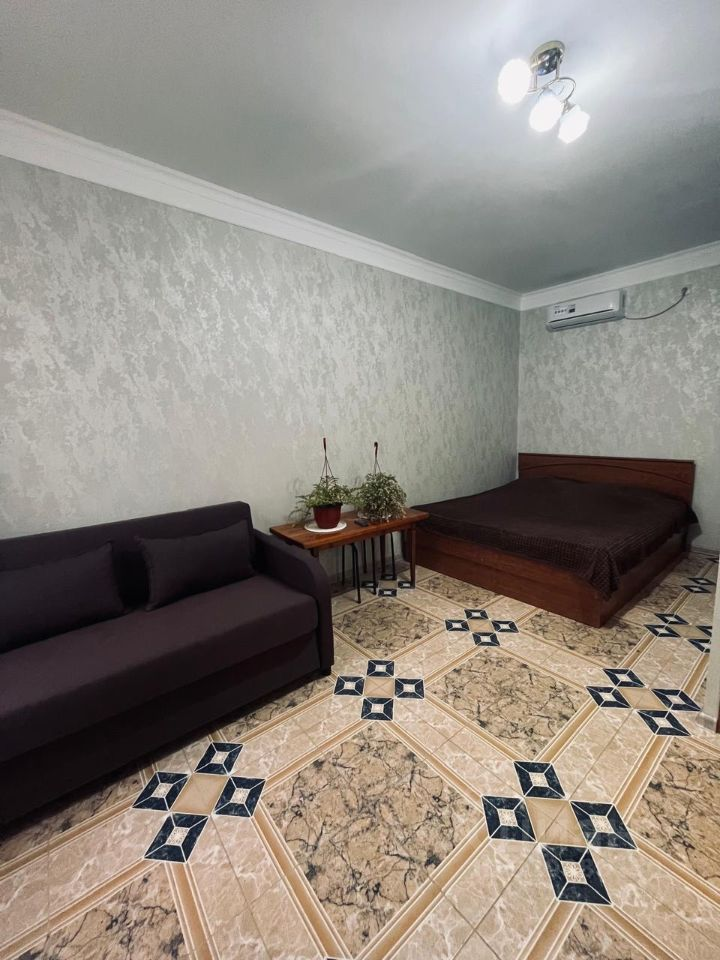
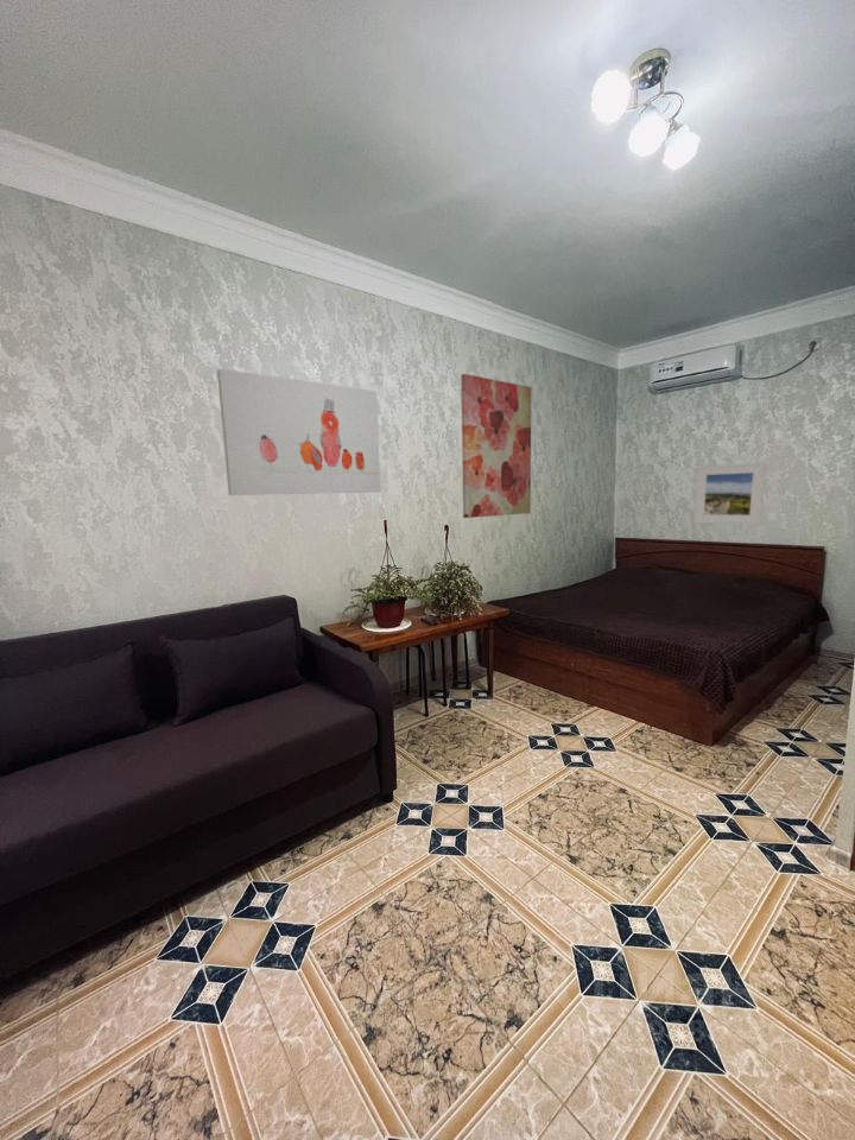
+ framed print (727, 494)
+ wall art (499, 449)
+ wall art (309, 438)
